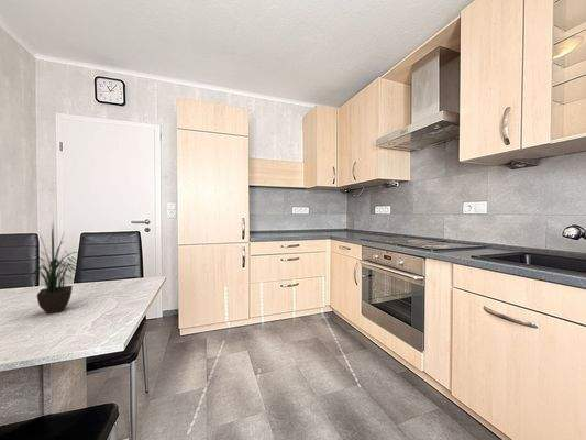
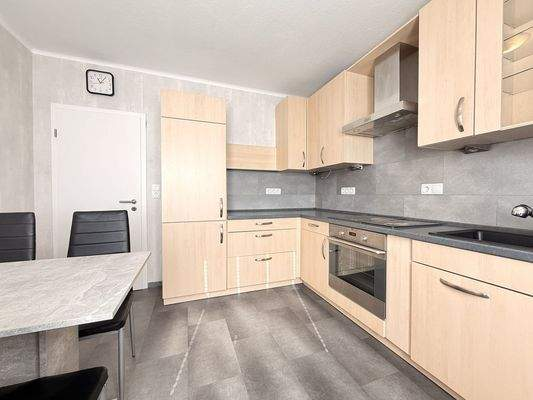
- potted plant (56, 261)
